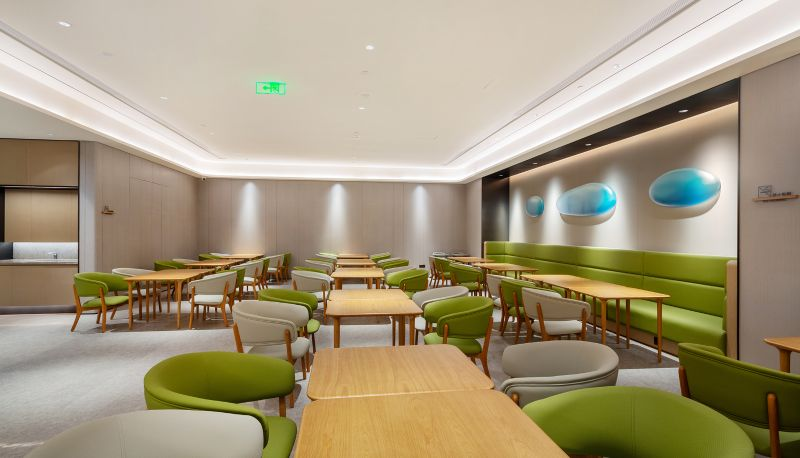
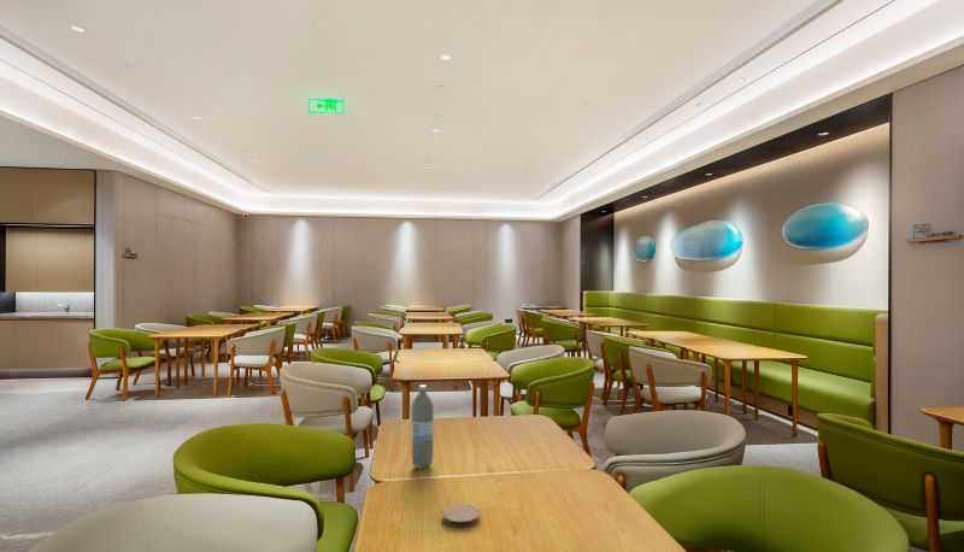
+ coaster (460, 515)
+ water bottle (422, 425)
